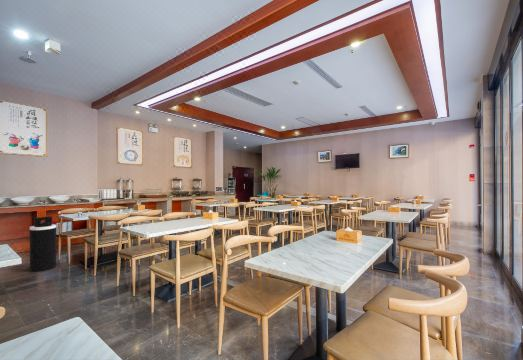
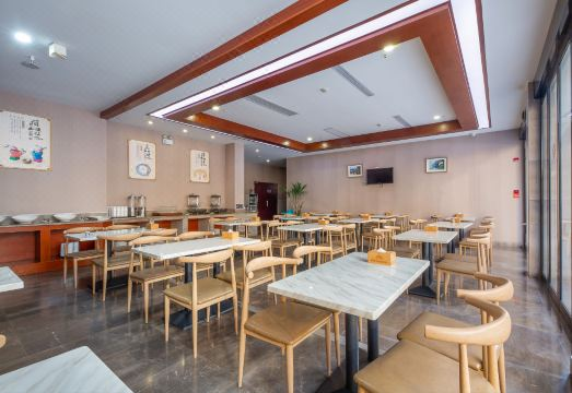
- trash can (43, 242)
